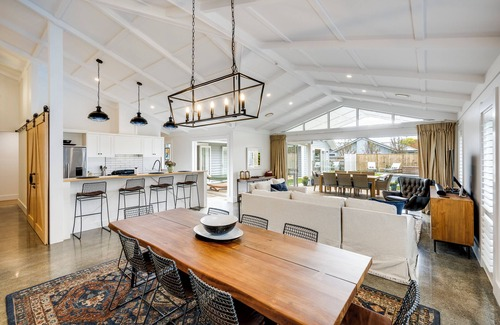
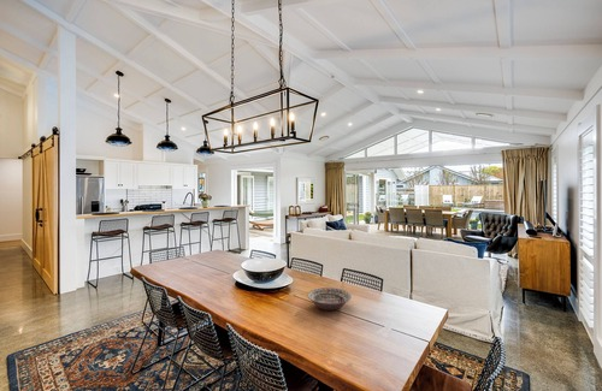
+ decorative bowl (329, 300)
